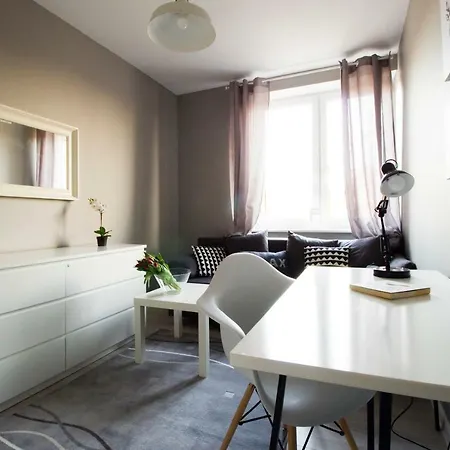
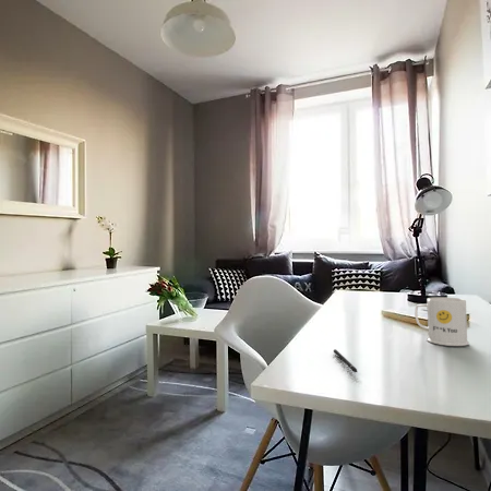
+ pen (345, 360)
+ mug (440, 320)
